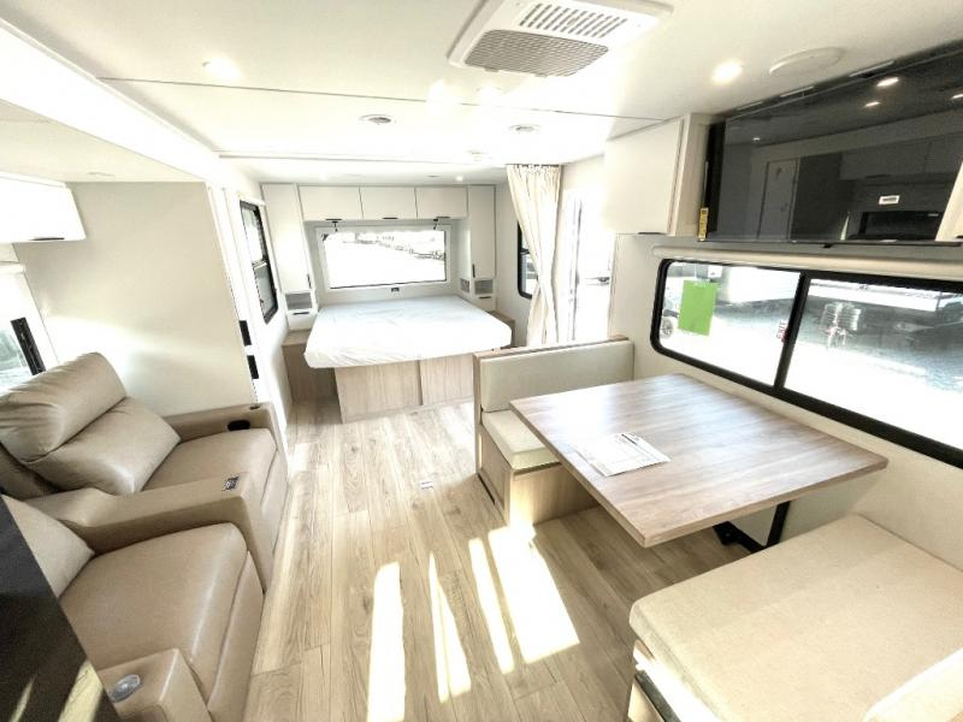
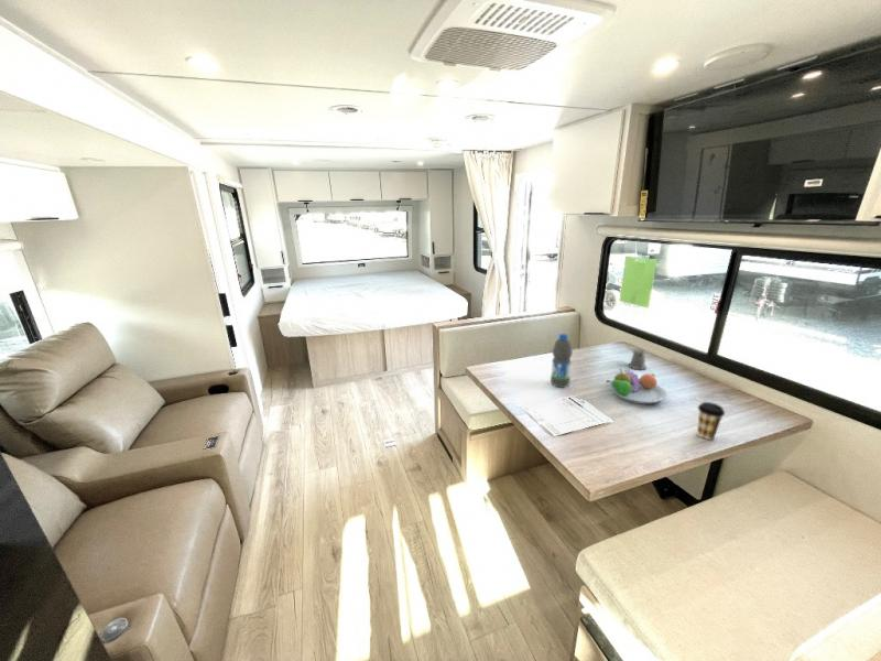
+ water bottle (562, 359)
+ fruit bowl (634, 383)
+ coffee cup (708, 421)
+ pepper shaker (637, 357)
